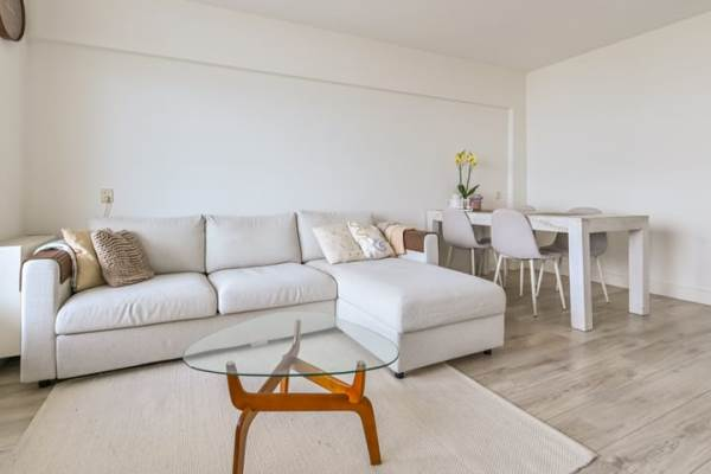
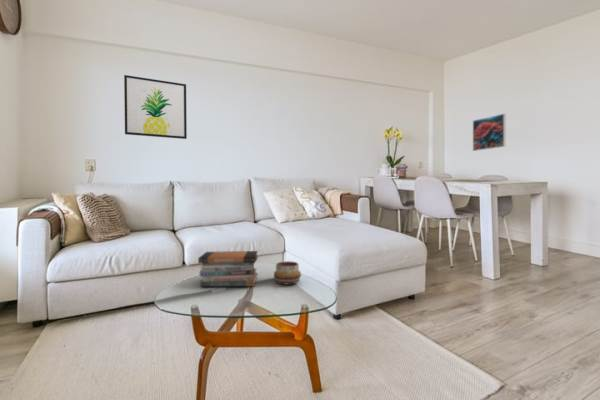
+ wall art (156, 108)
+ book stack (229, 268)
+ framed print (488, 133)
+ decorative bowl (287, 272)
